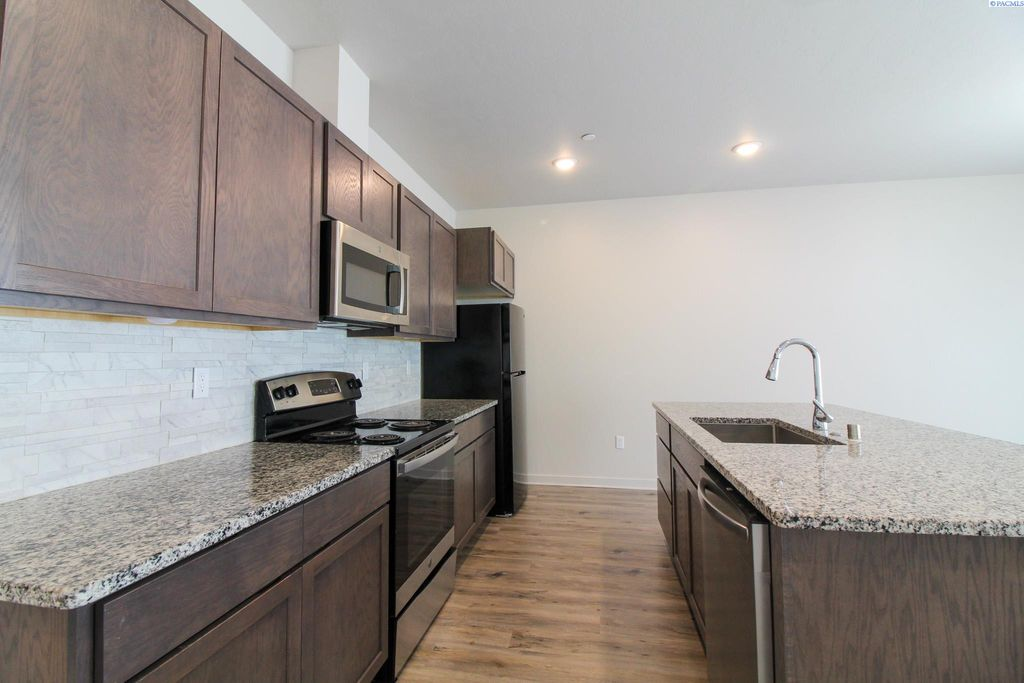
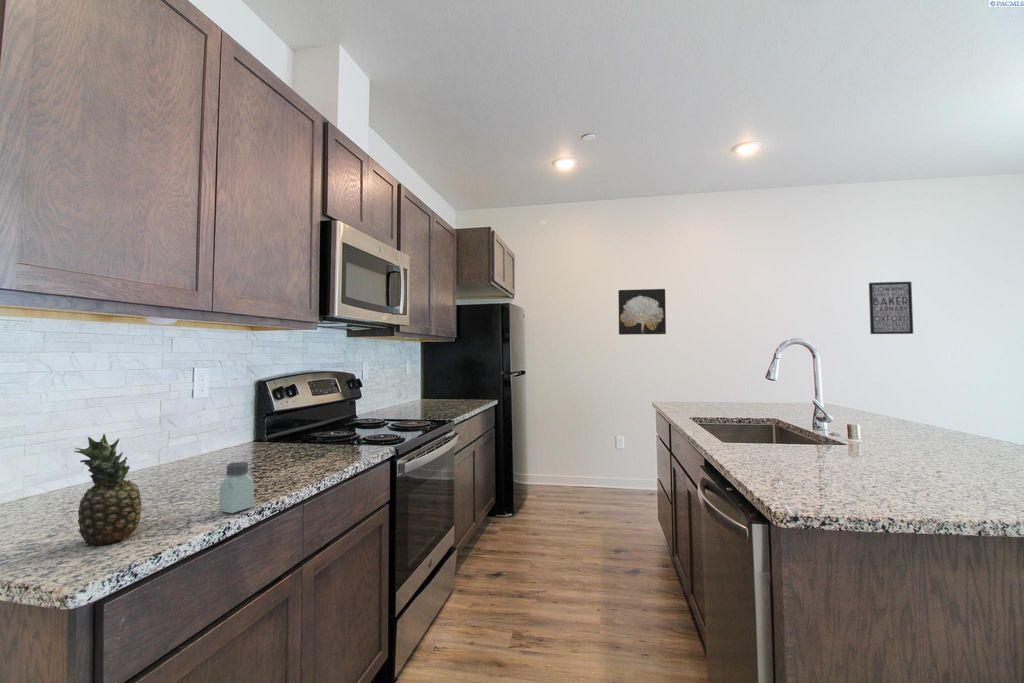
+ wall art (641, 312)
+ wall art (890, 308)
+ saltshaker (237, 486)
+ fruit (109, 486)
